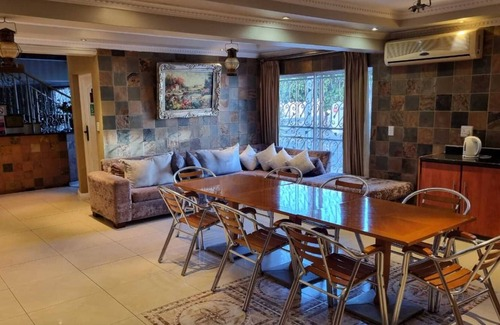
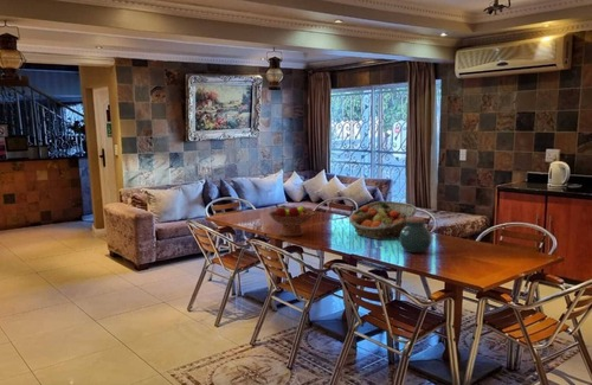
+ jar (414, 235)
+ fruit bowl (291, 219)
+ fruit basket (381, 219)
